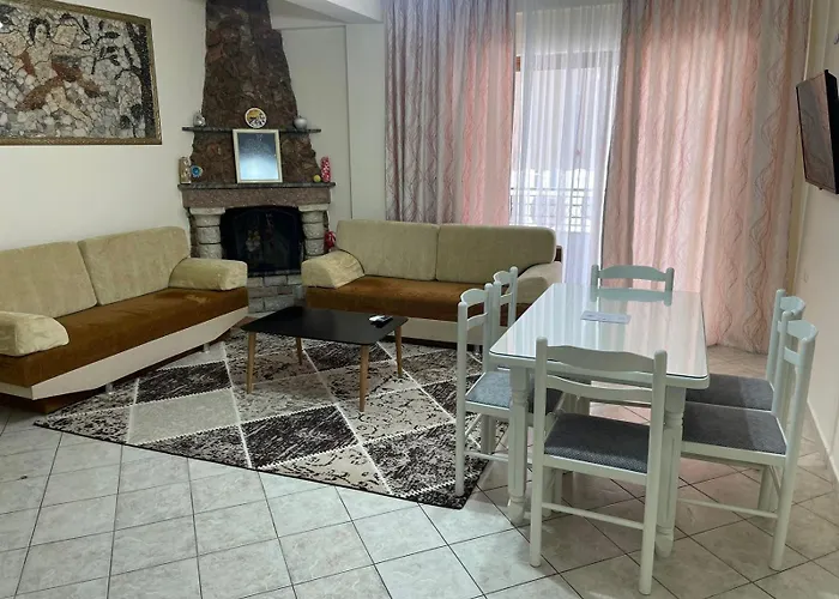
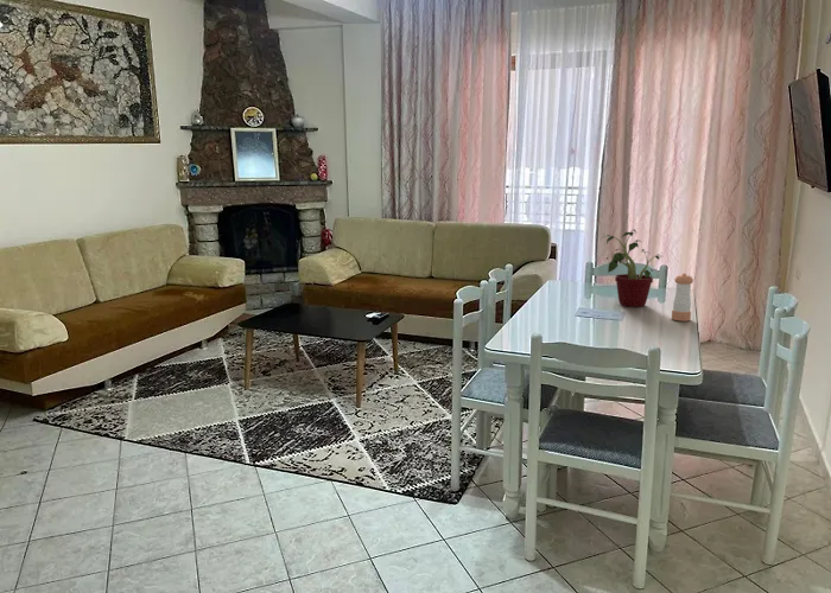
+ potted plant (628, 268)
+ pepper shaker (681, 295)
